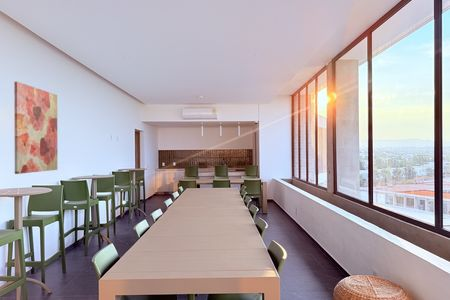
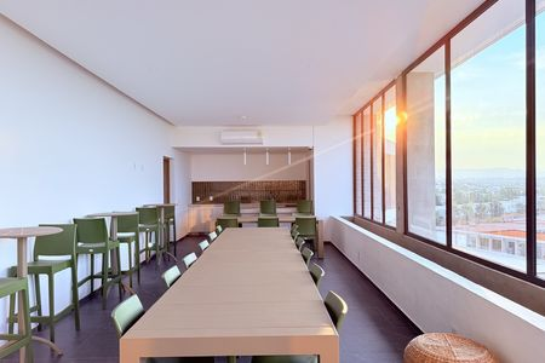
- wall art (38, 130)
